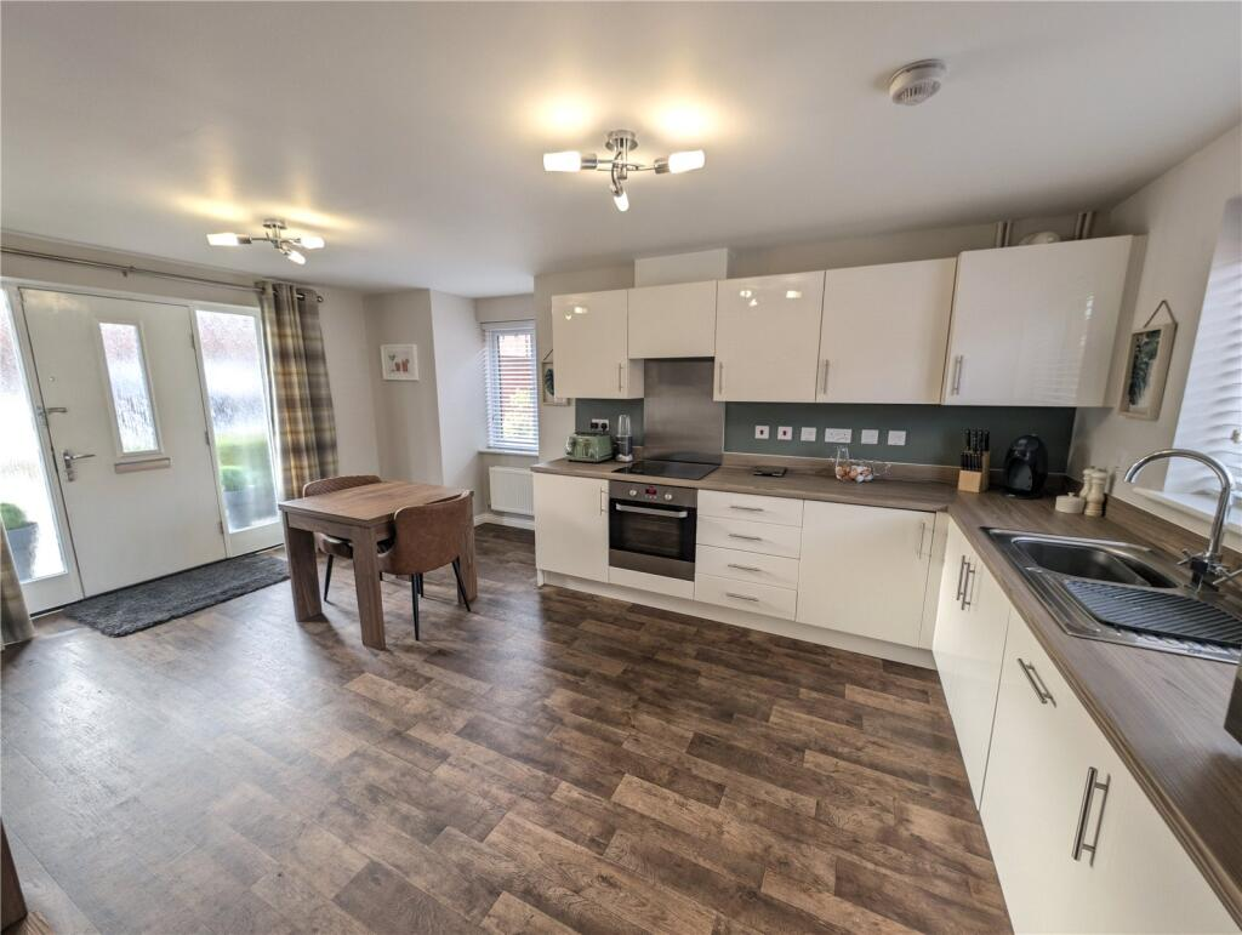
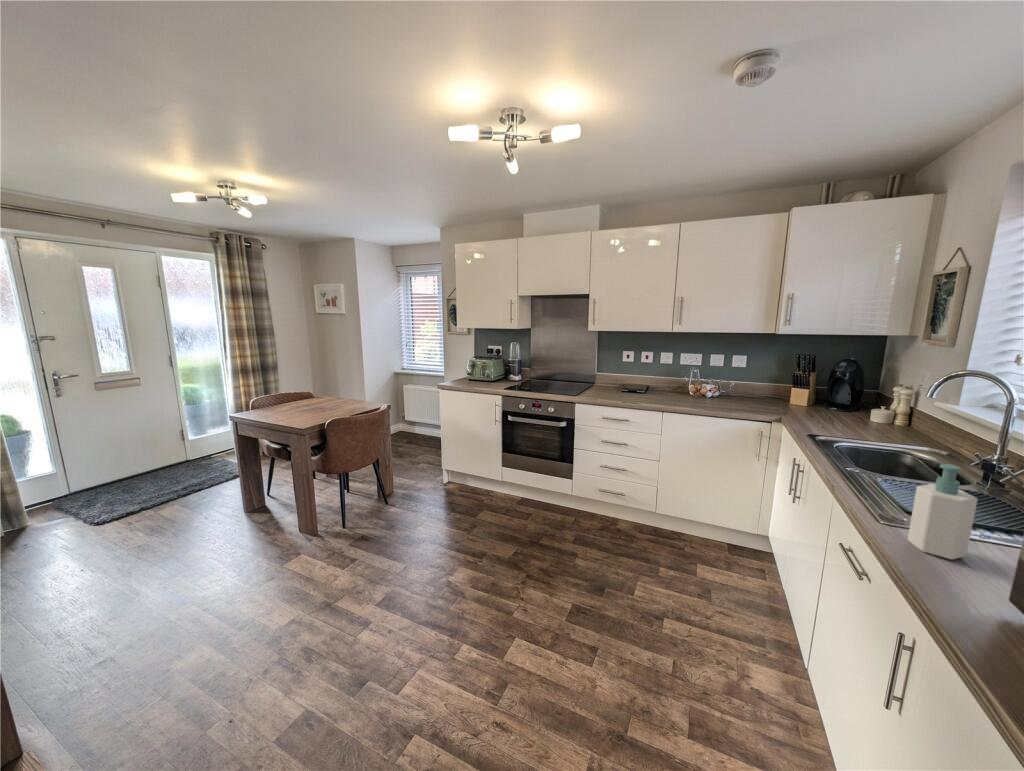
+ soap bottle (943, 508)
